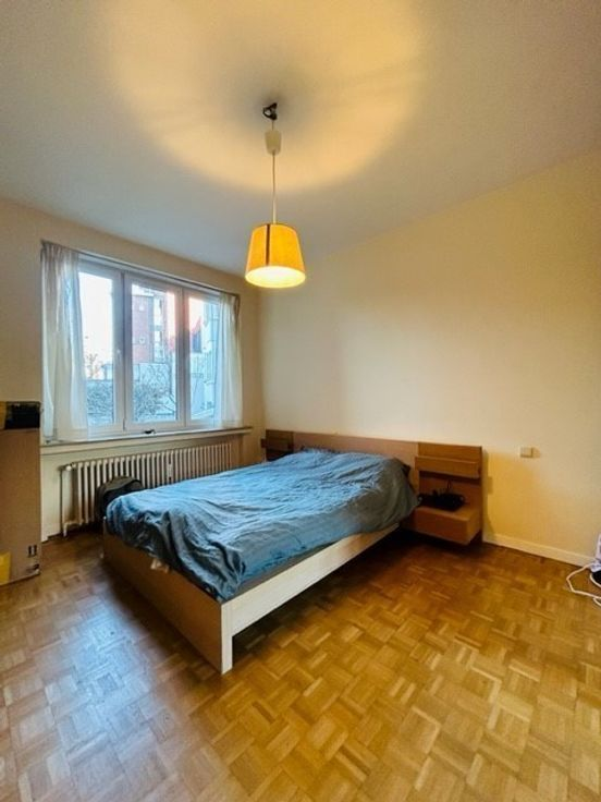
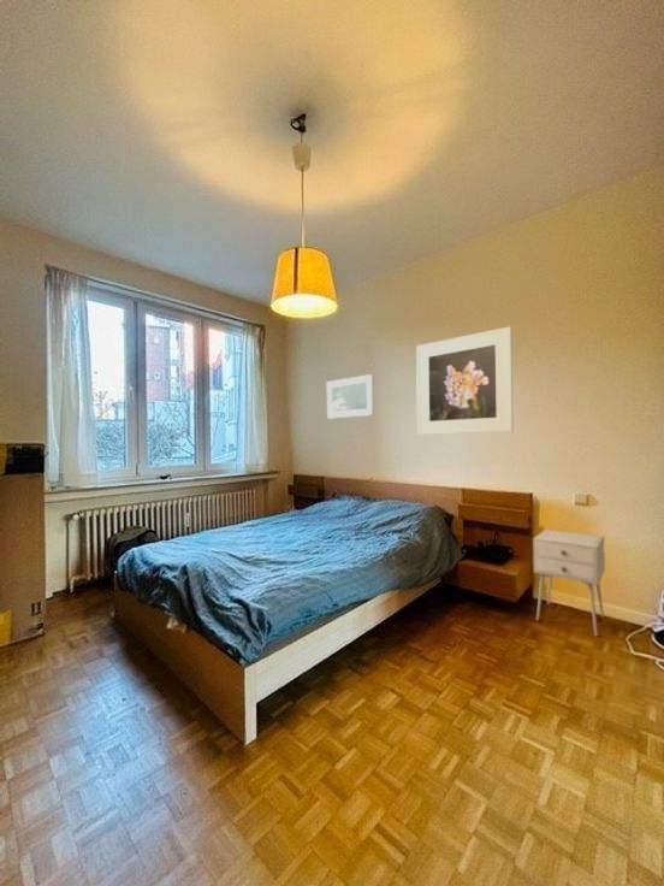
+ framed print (349, 397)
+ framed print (460, 385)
+ nightstand (569, 578)
